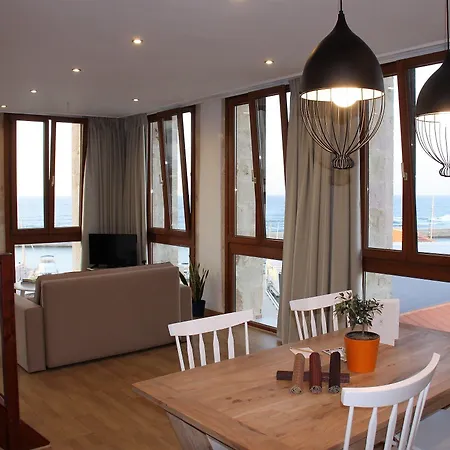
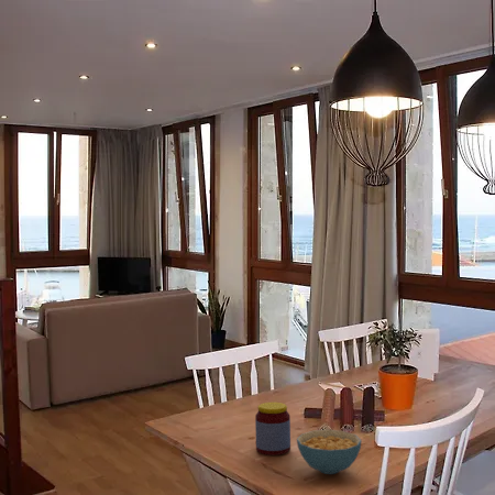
+ cereal bowl (329, 454)
+ jar (273, 427)
